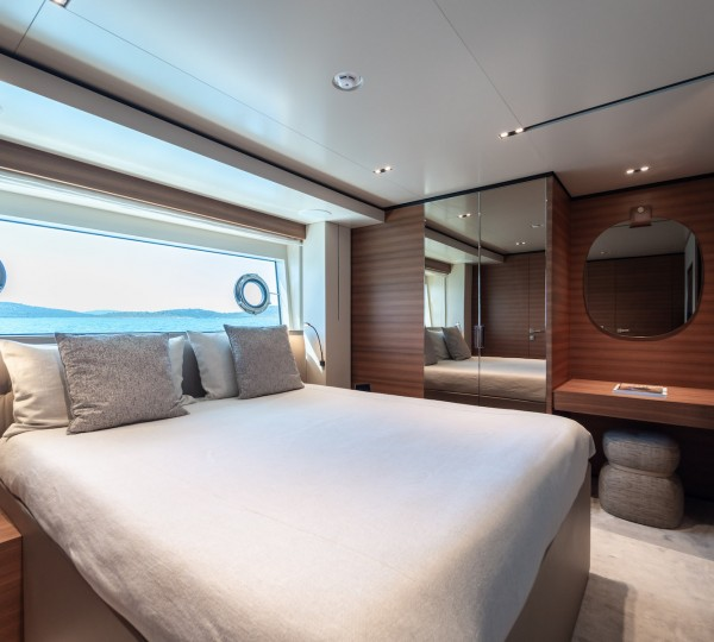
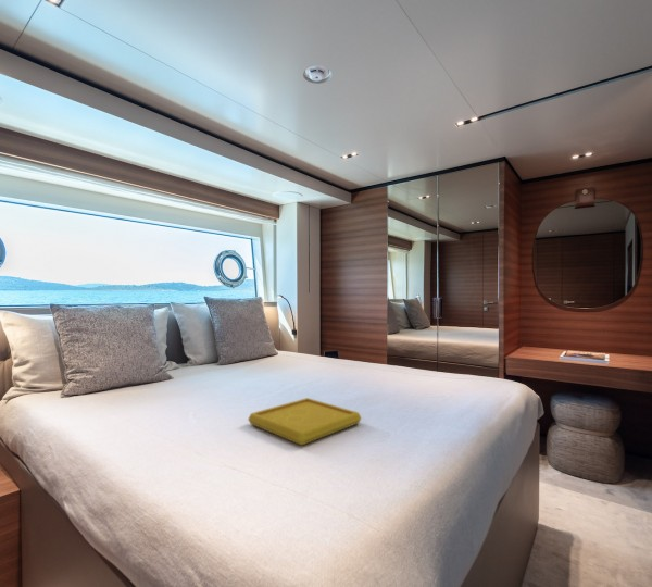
+ serving tray (304, 417)
